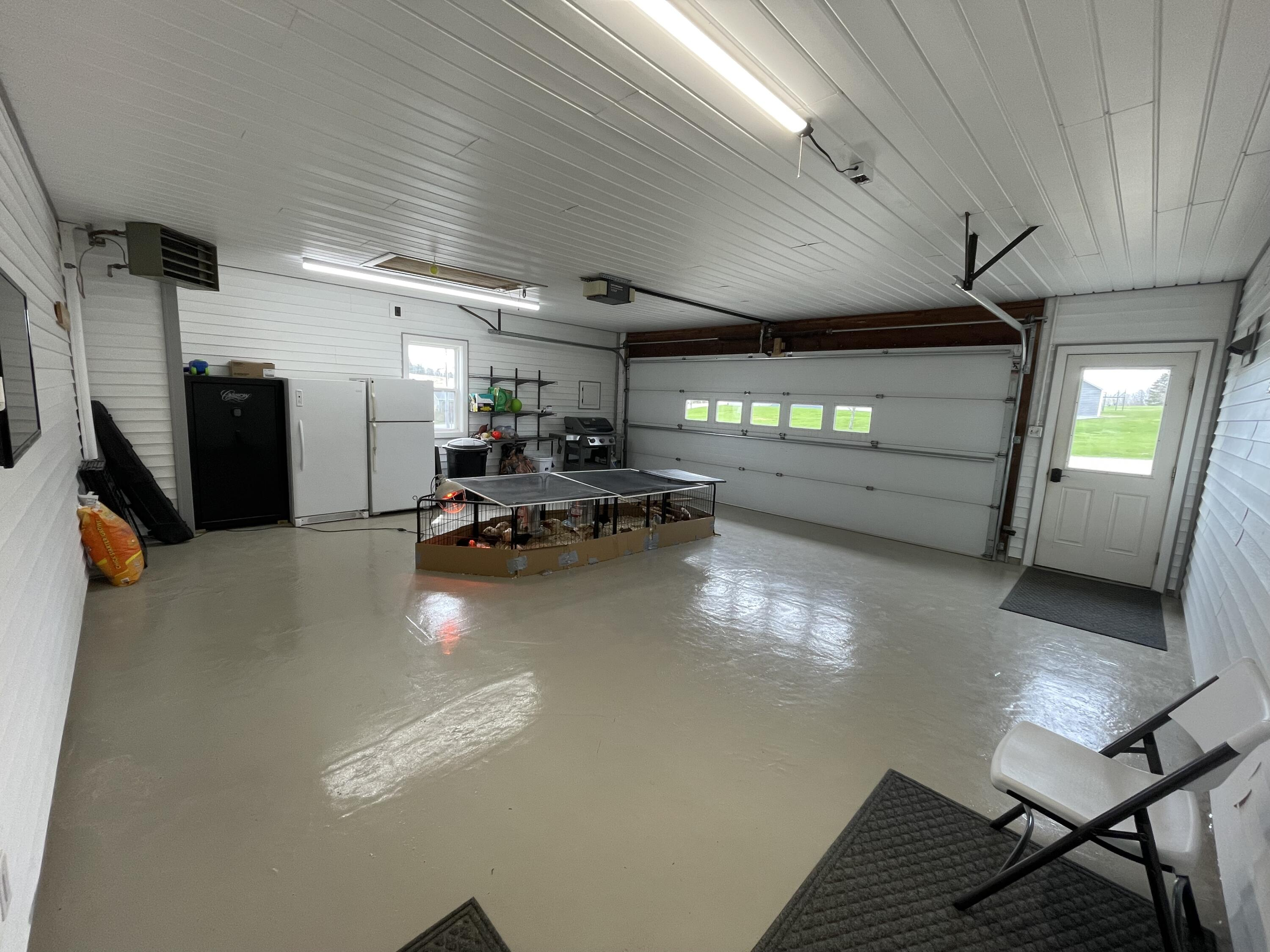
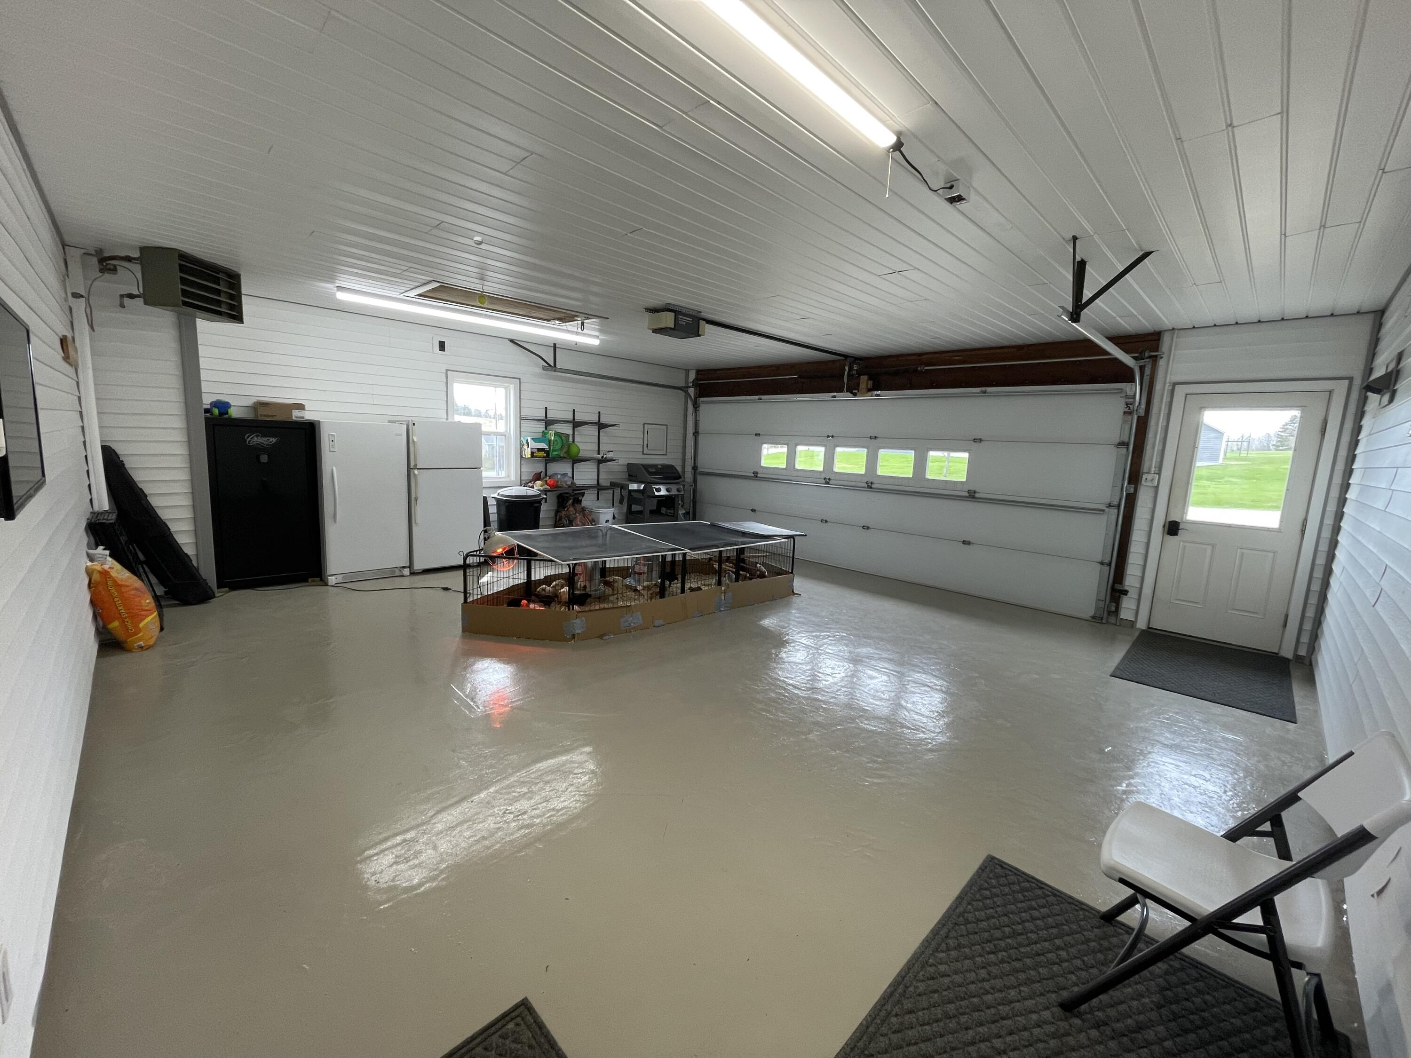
+ smoke detector (478, 241)
